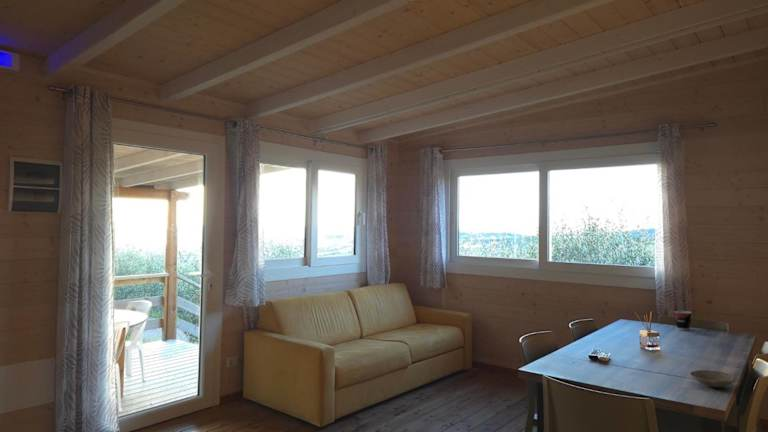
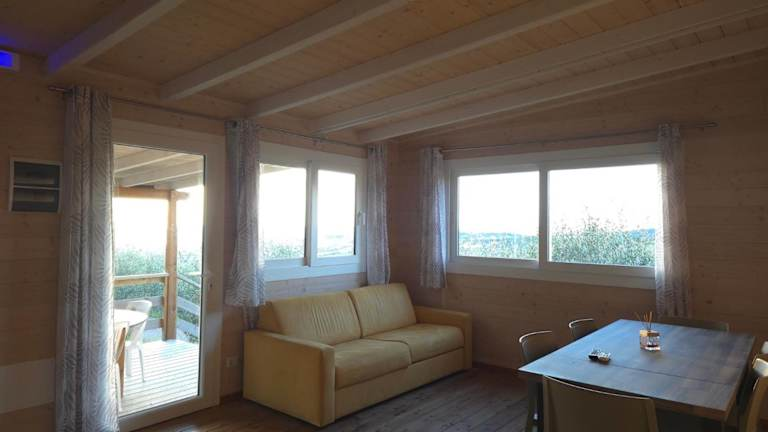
- bowl (713, 380)
- cup (683, 320)
